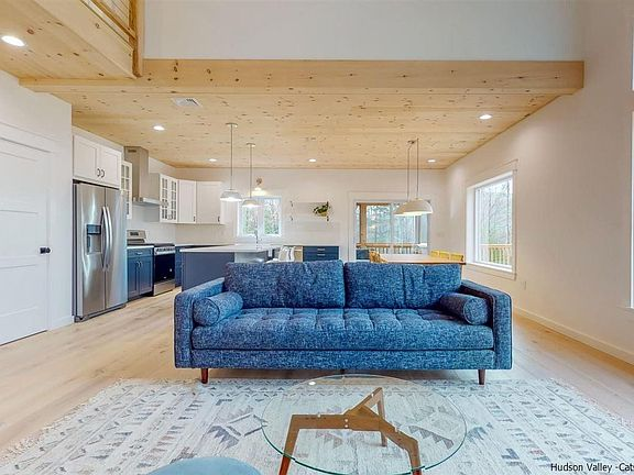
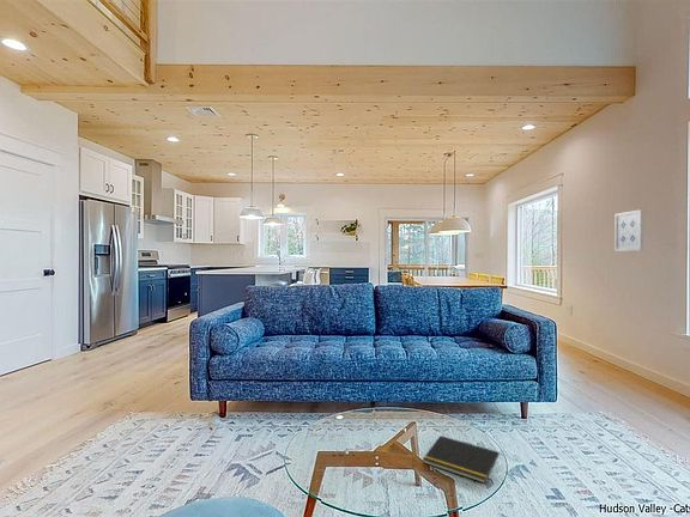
+ wall art (628, 231)
+ notepad (460, 457)
